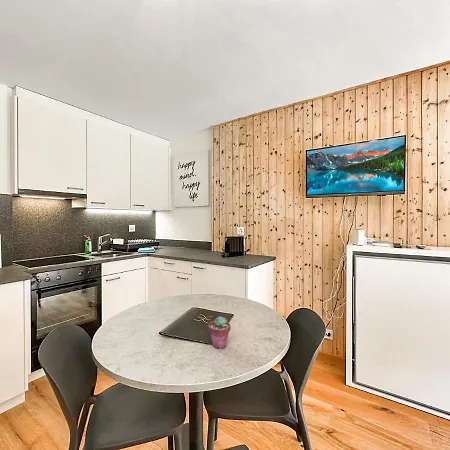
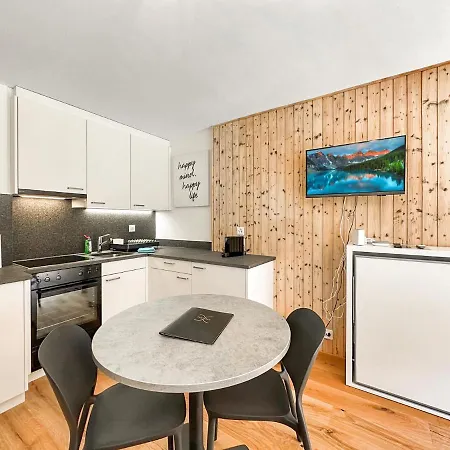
- potted succulent (219, 330)
